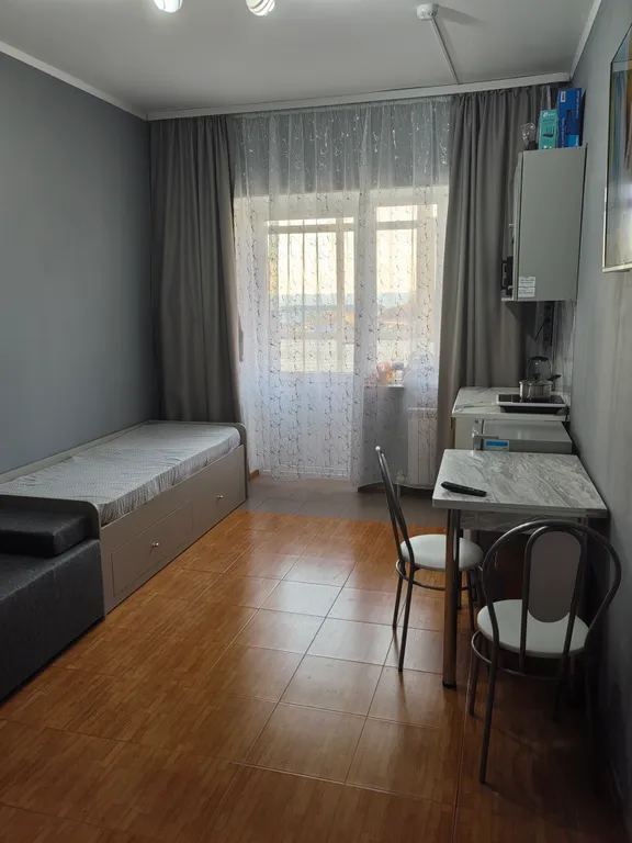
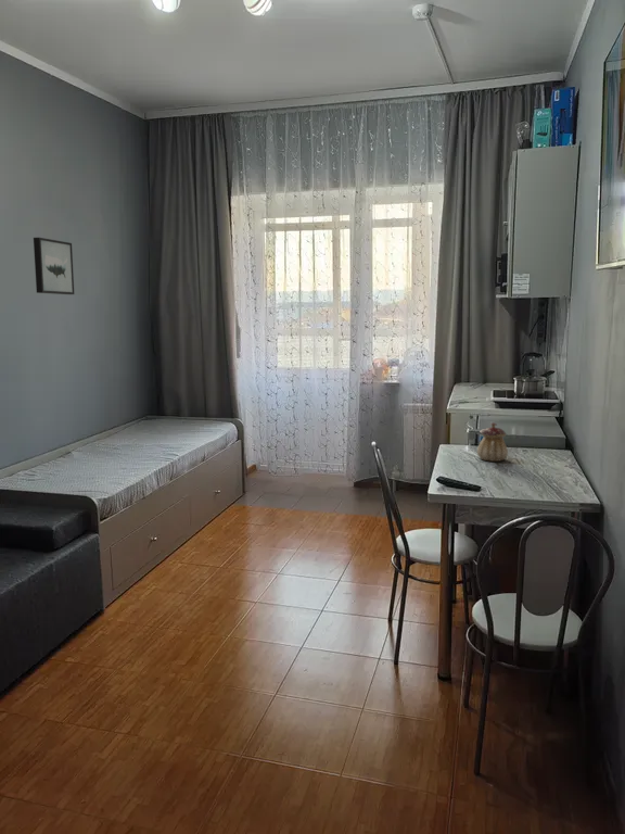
+ wall art (54, 267)
+ teapot (493, 441)
